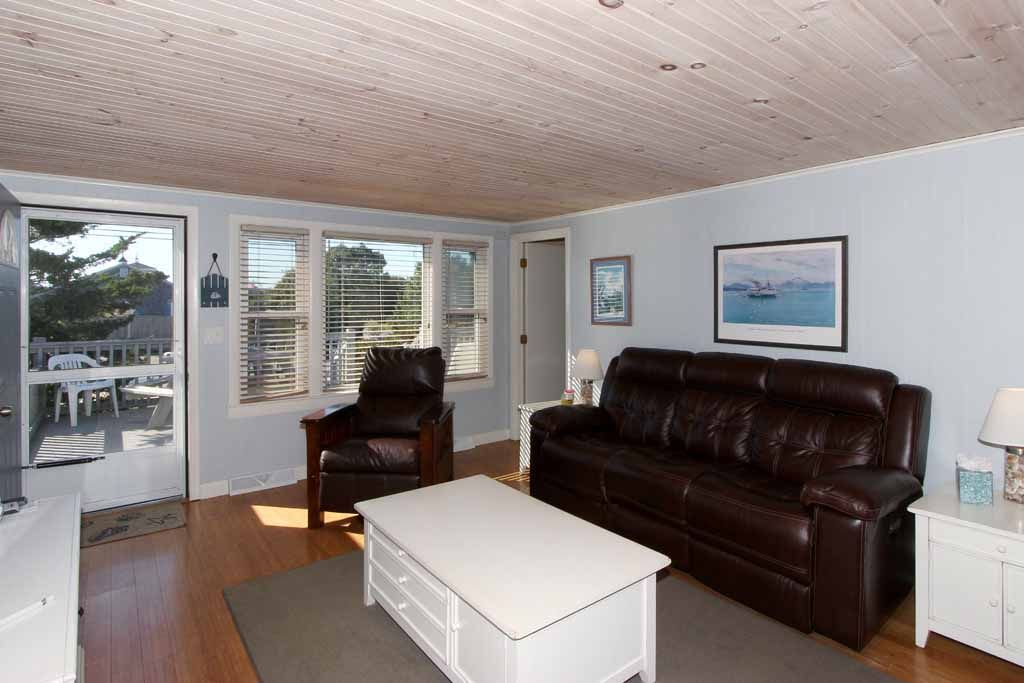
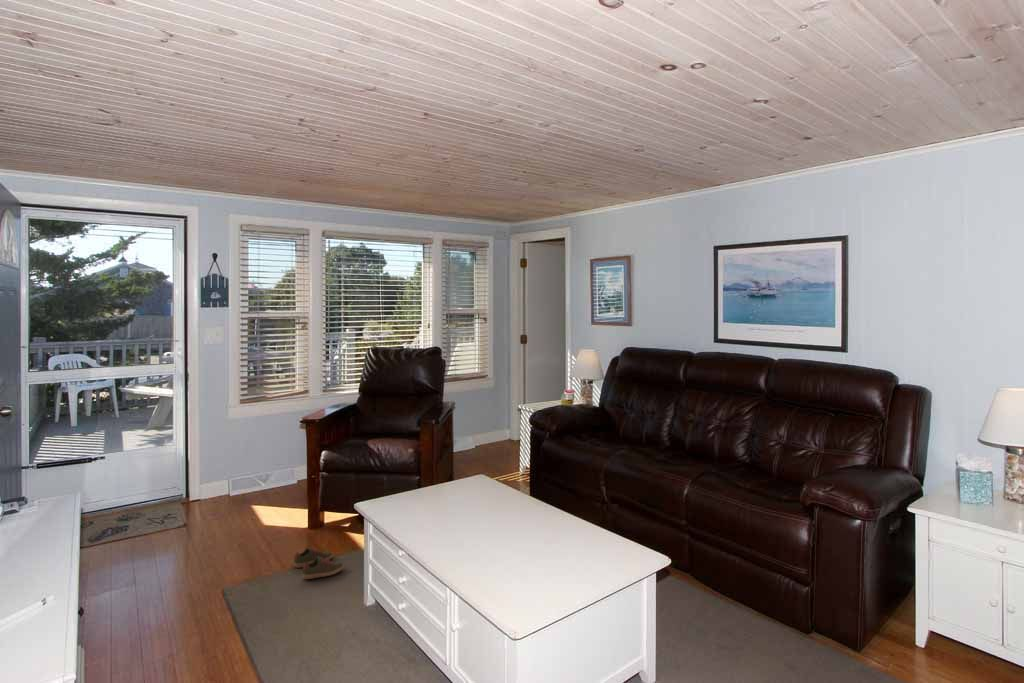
+ shoe (318, 559)
